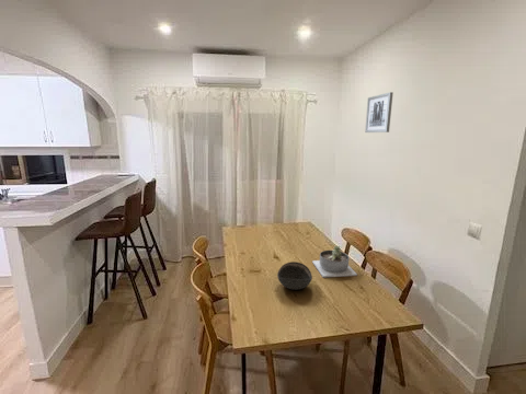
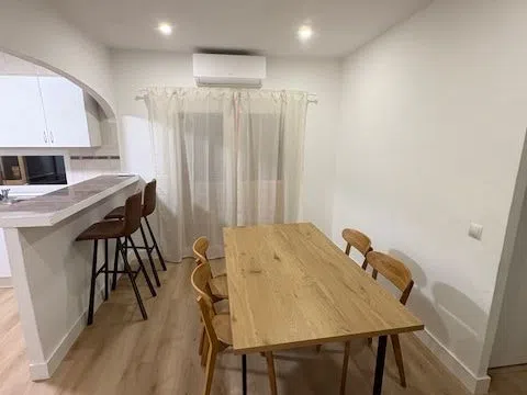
- succulent planter (334, 257)
- bowl (294, 278)
- wall art (377, 114)
